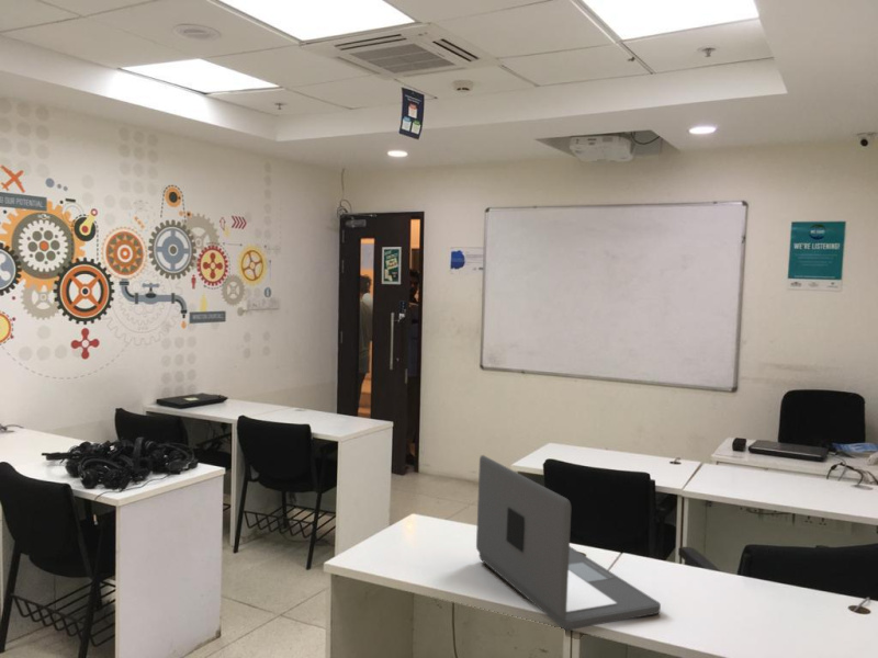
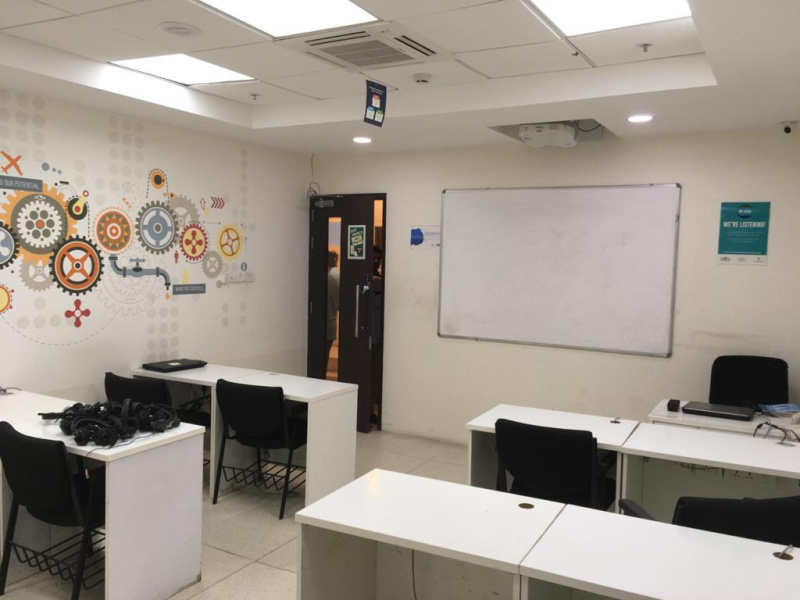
- laptop (562, 527)
